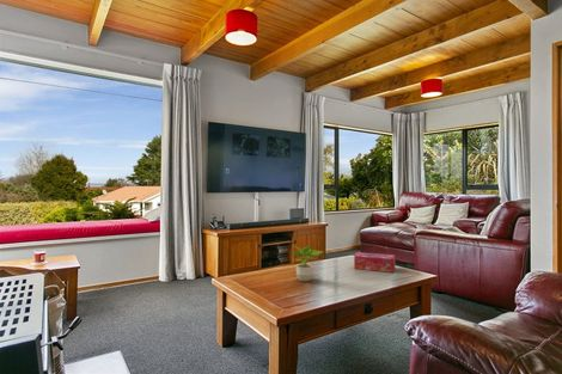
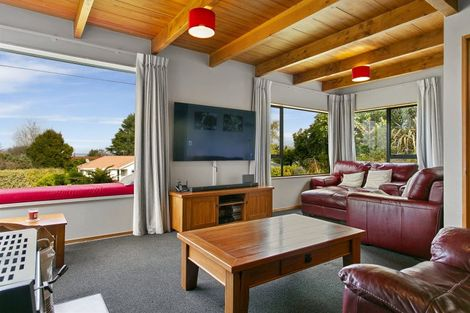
- tissue box (374, 262)
- potted plant (306, 259)
